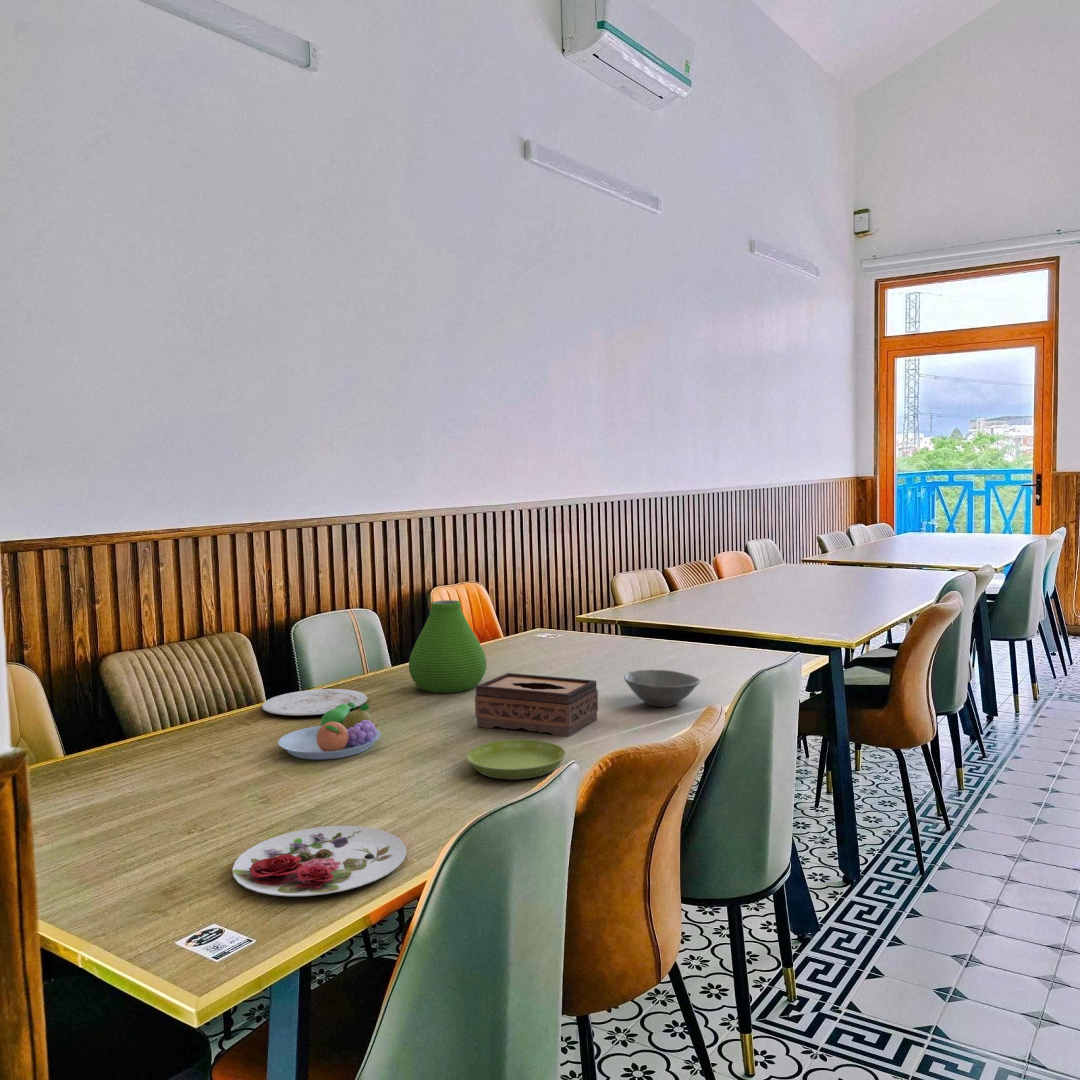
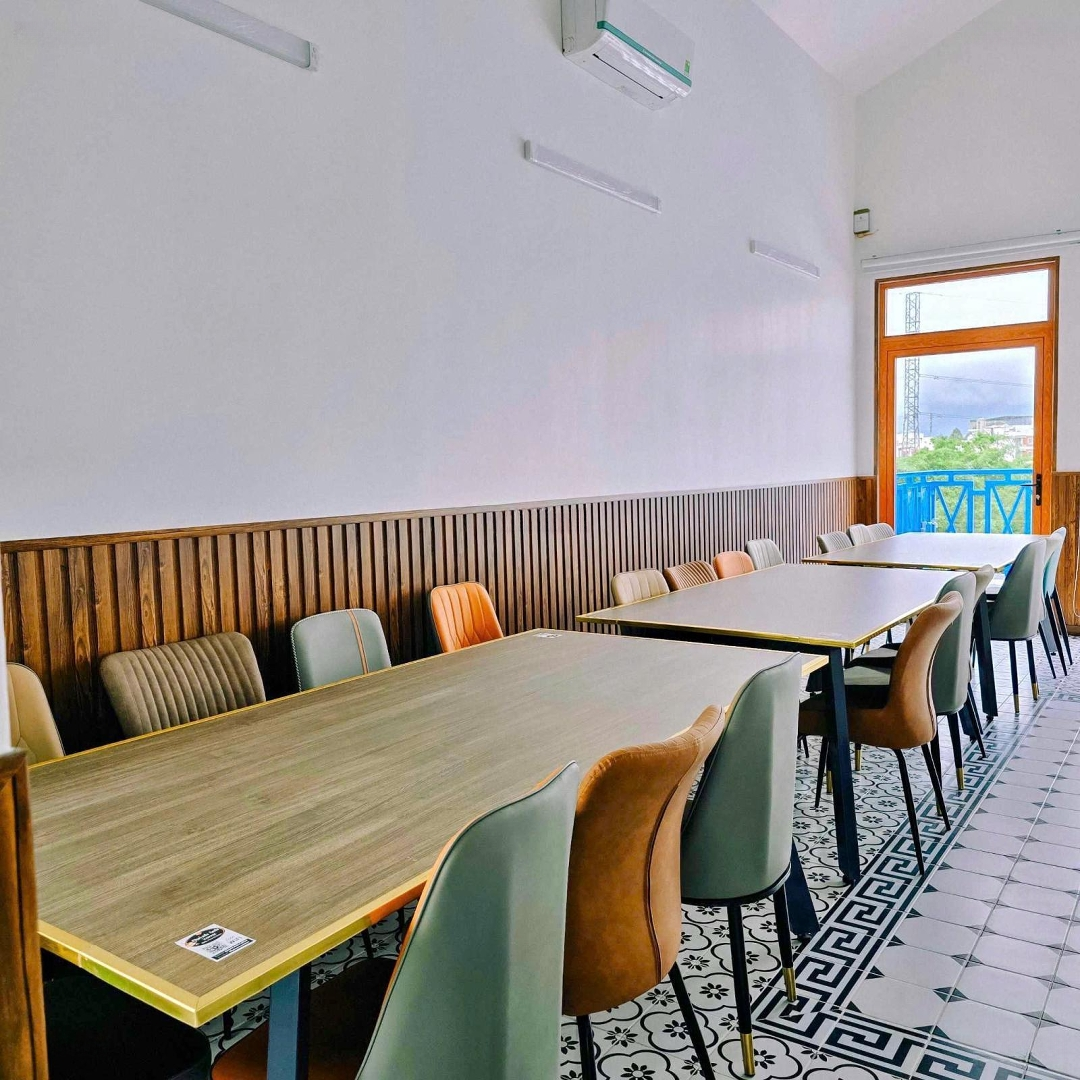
- bowl (662, 689)
- saucer (516, 760)
- vase (447, 644)
- plate (315, 703)
- fruit bowl (332, 726)
- tissue box (537, 703)
- plate (321, 856)
